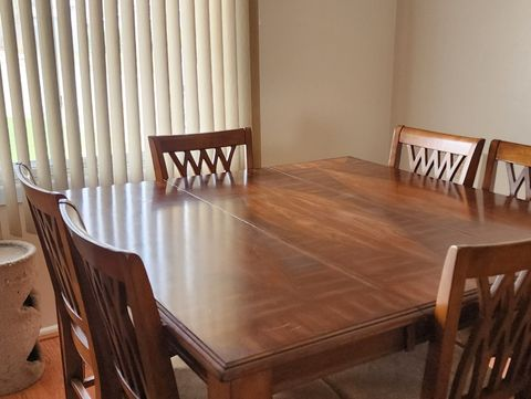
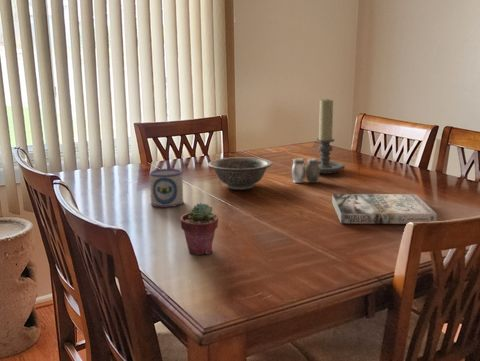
+ candle holder (326, 134)
+ potted succulent (199, 227)
+ book (380, 208)
+ salt and pepper shaker (306, 170)
+ mug (164, 186)
+ decorative bowl (240, 174)
